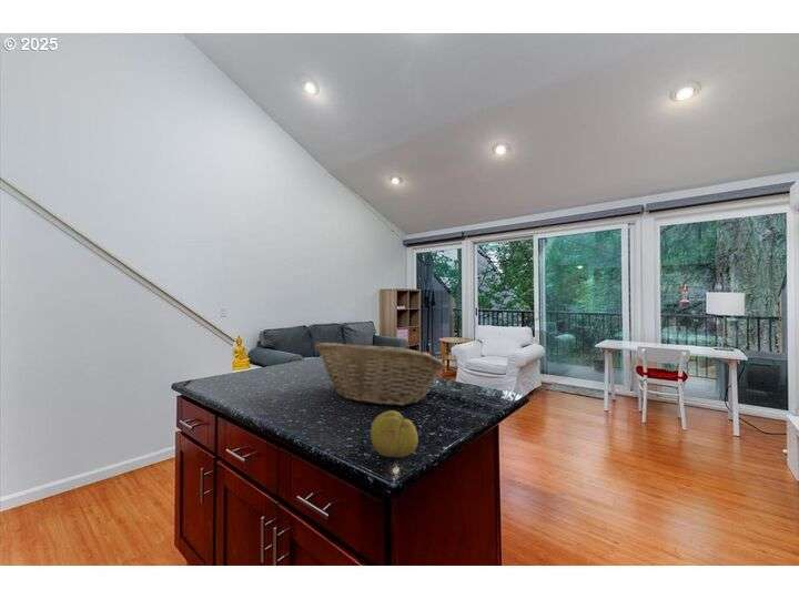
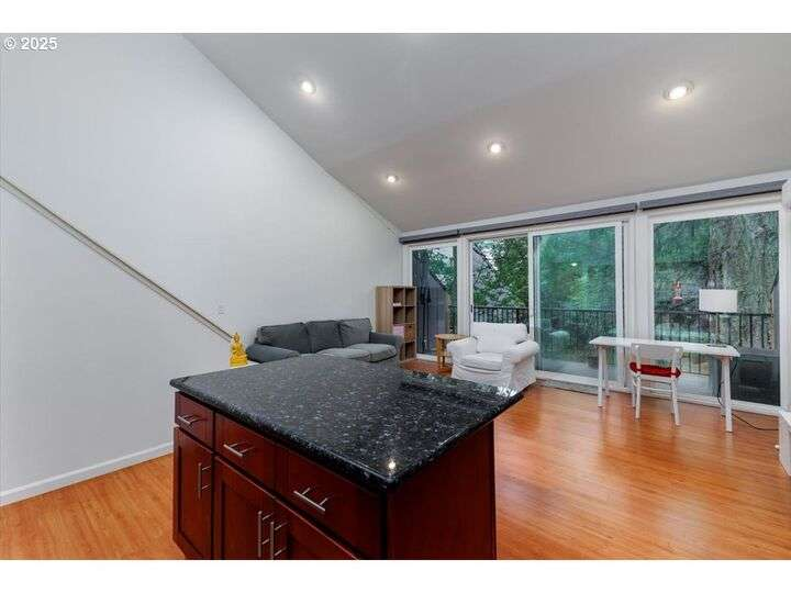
- fruit (393, 434)
- fruit basket (377, 367)
